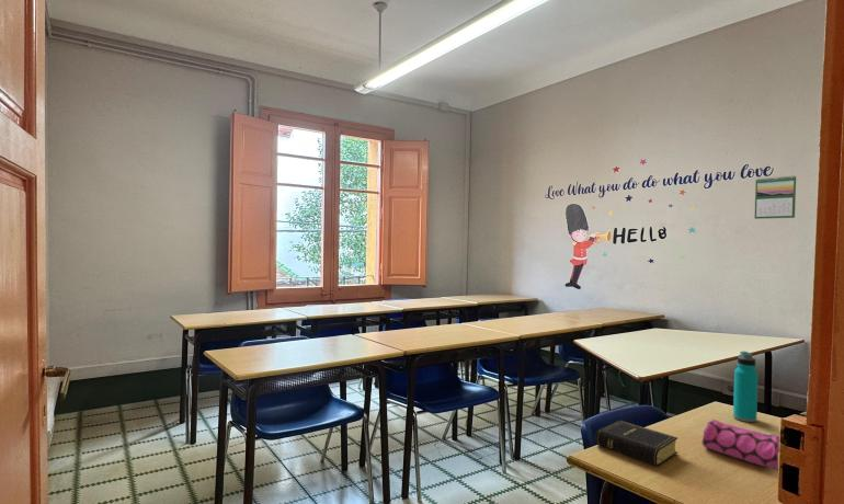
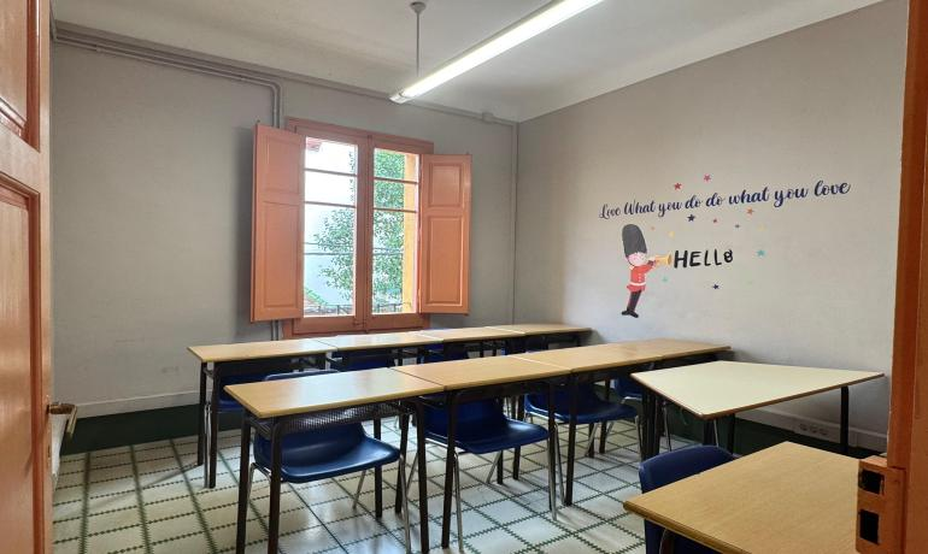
- water bottle (745, 386)
- pencil case (741, 442)
- calendar (774, 197)
- book (638, 443)
